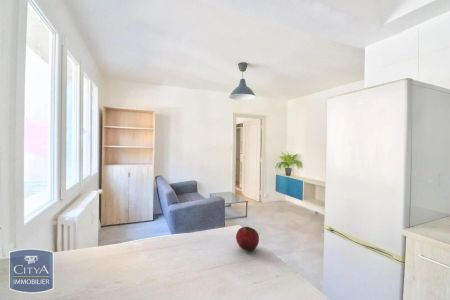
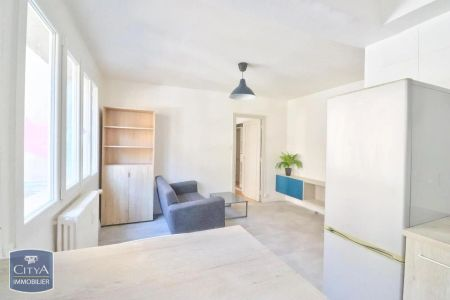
- fruit (247, 237)
